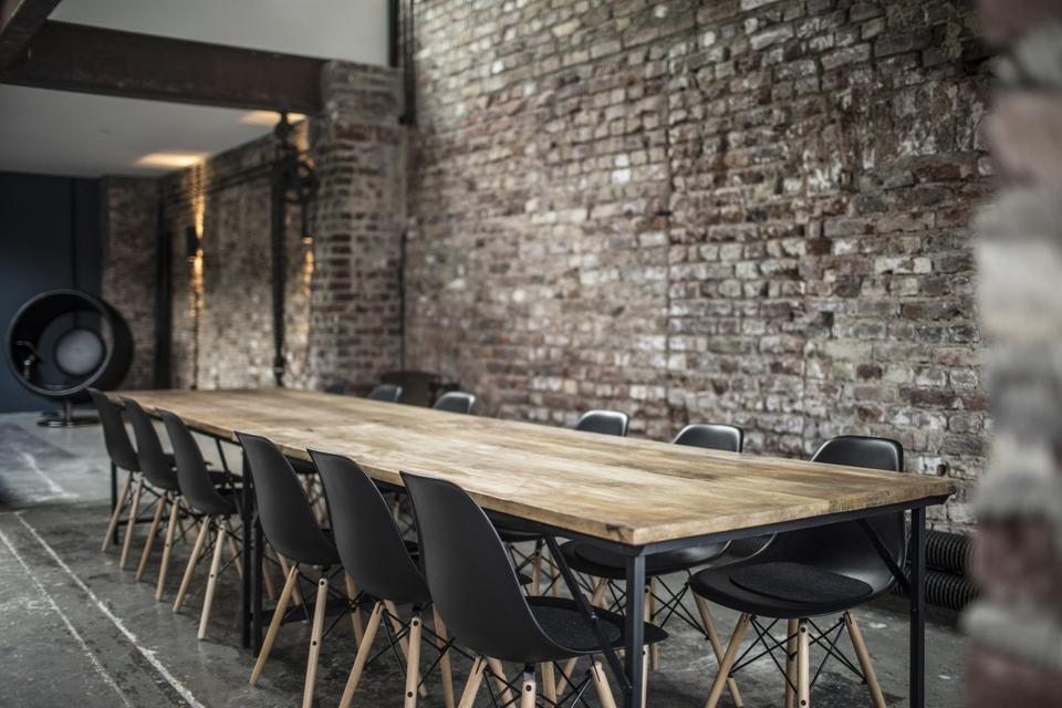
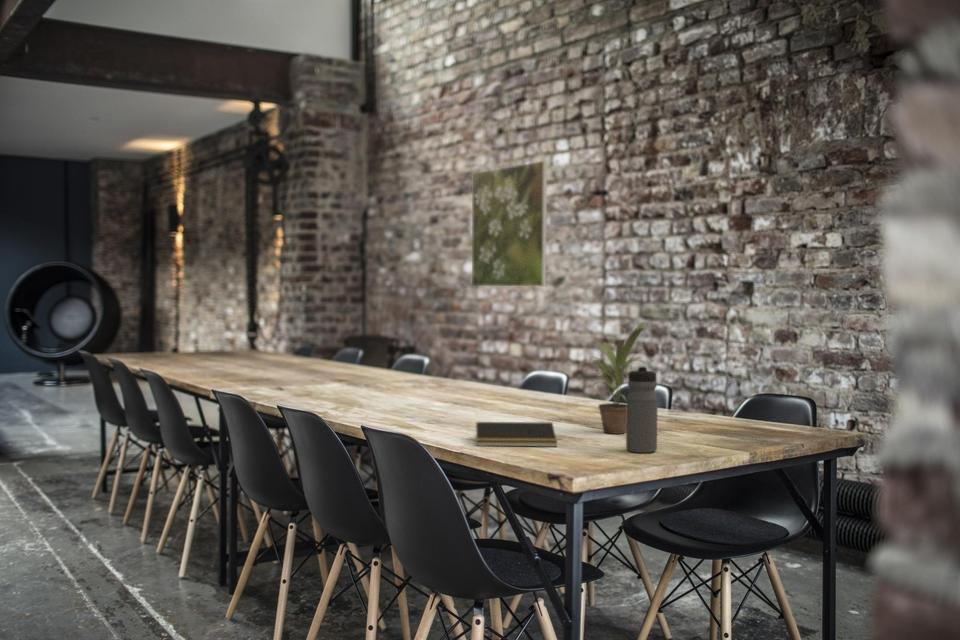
+ water bottle (642, 407)
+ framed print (507, 227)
+ notepad (515, 433)
+ potted plant (620, 378)
